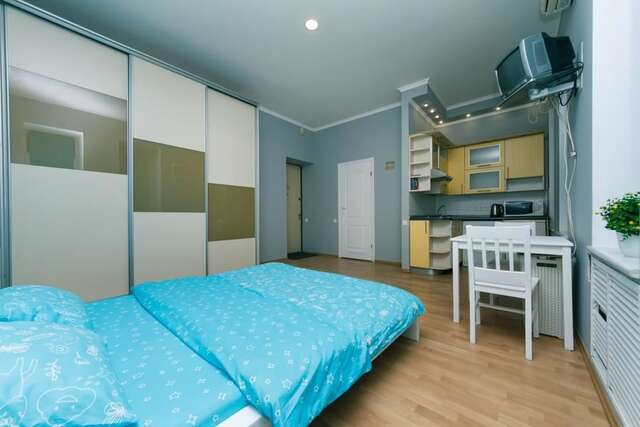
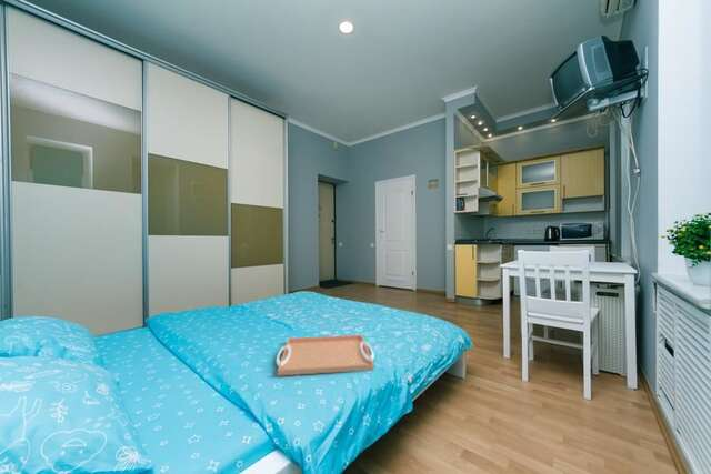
+ serving tray (326, 352)
